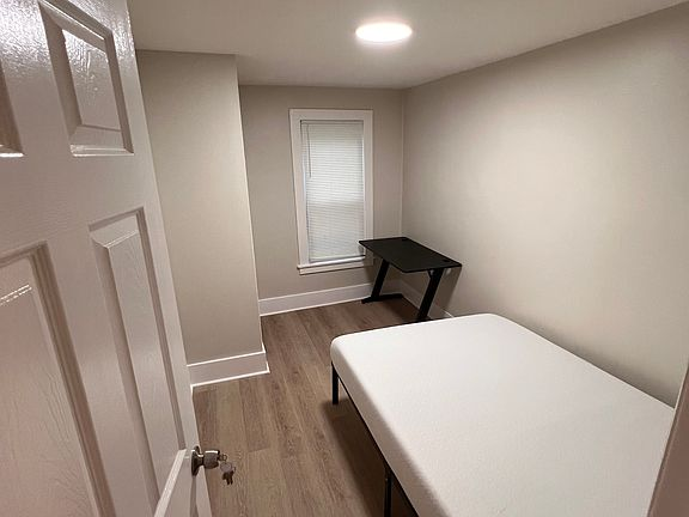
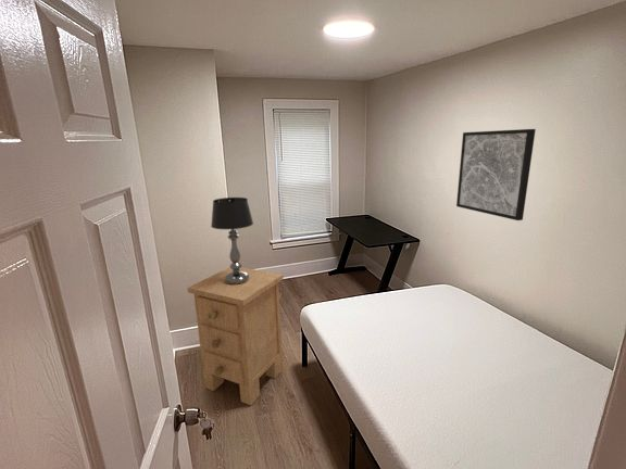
+ table lamp (234, 241)
+ nightstand (238, 333)
+ wall art (490, 173)
